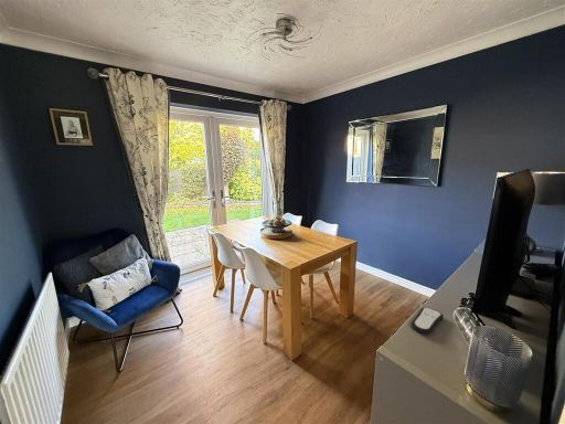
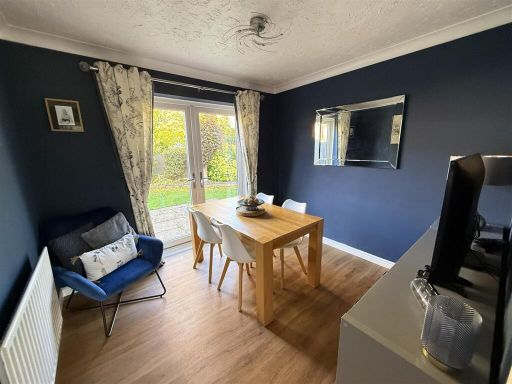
- remote control (426, 319)
